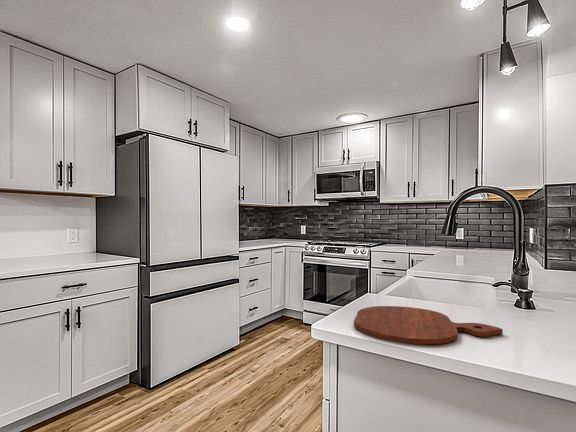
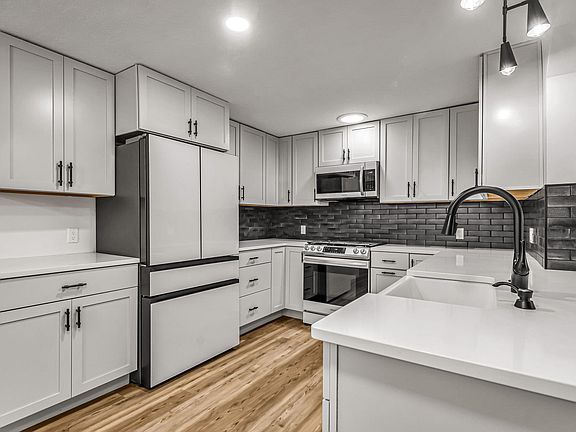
- cutting board (424, 323)
